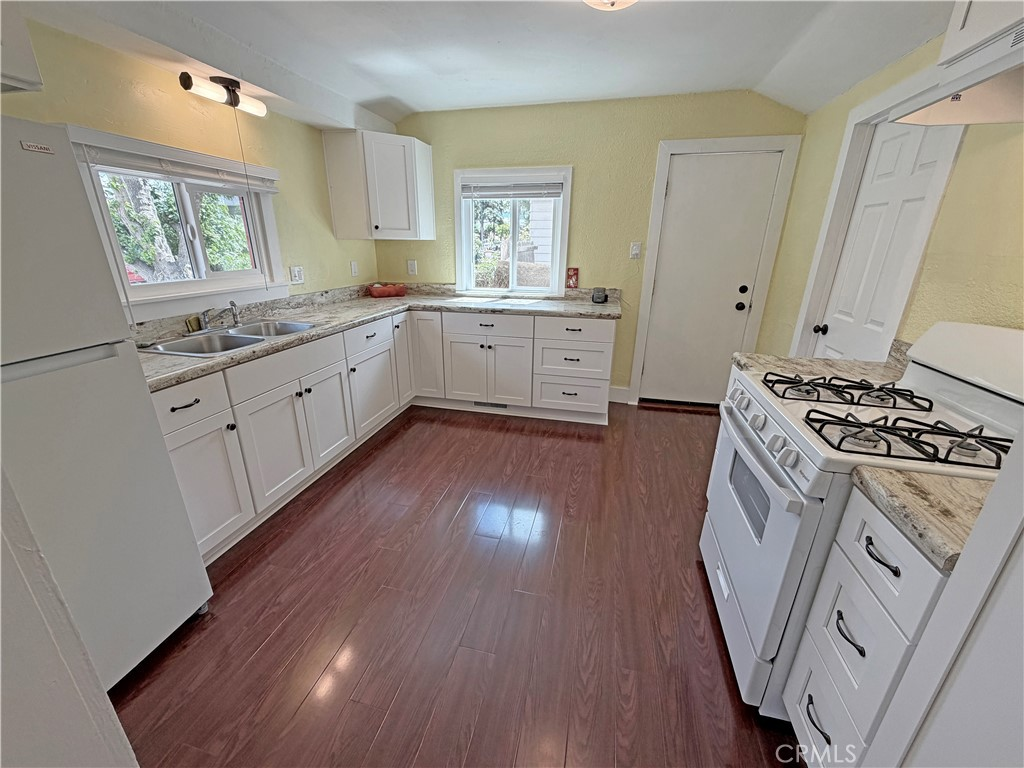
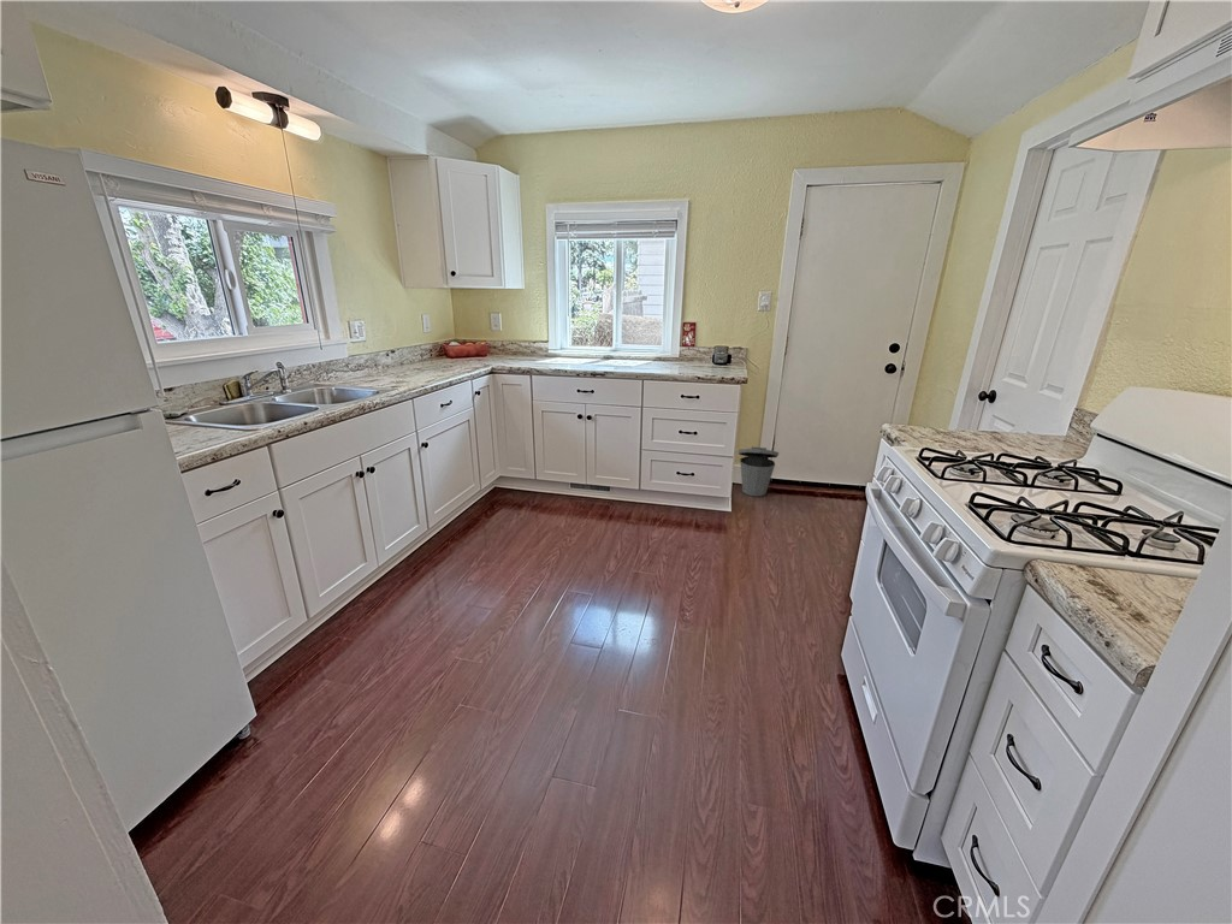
+ trash can (756, 468)
